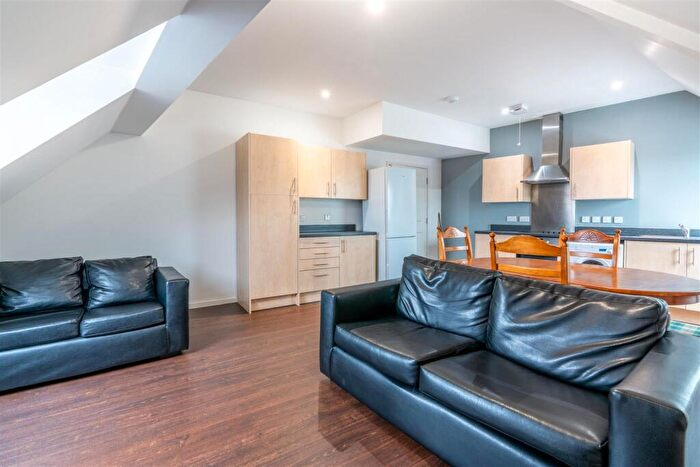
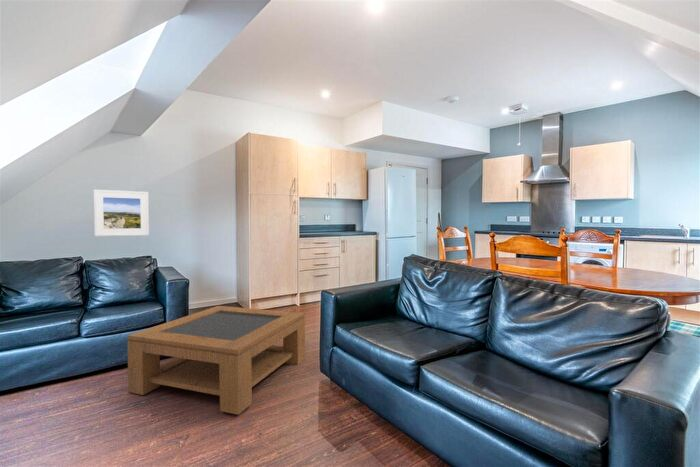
+ coffee table (226, 348)
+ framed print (122, 213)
